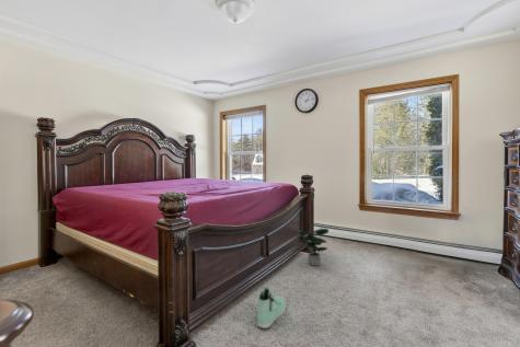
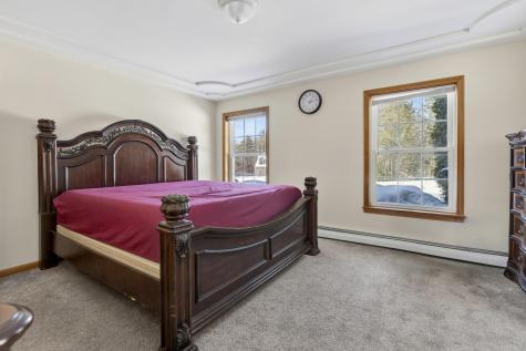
- potted plant (315, 246)
- sneaker (271, 299)
